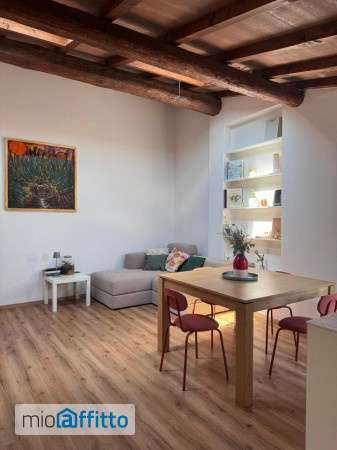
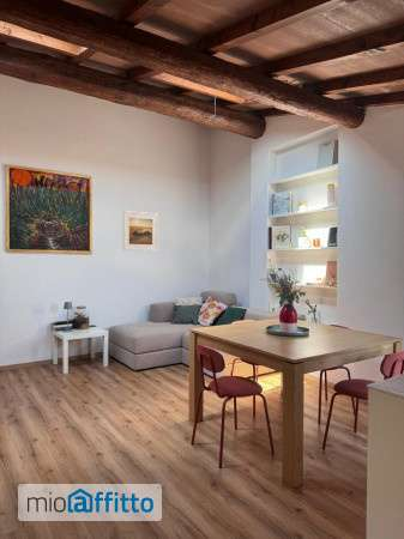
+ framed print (140, 231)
